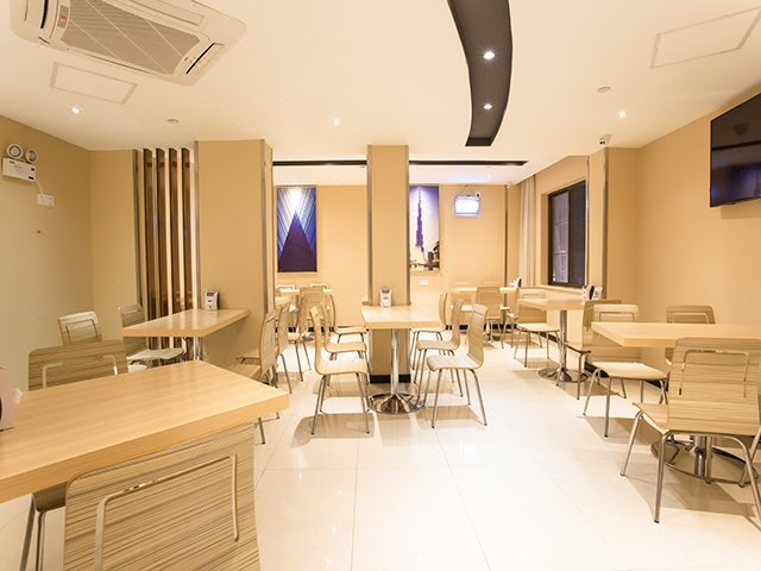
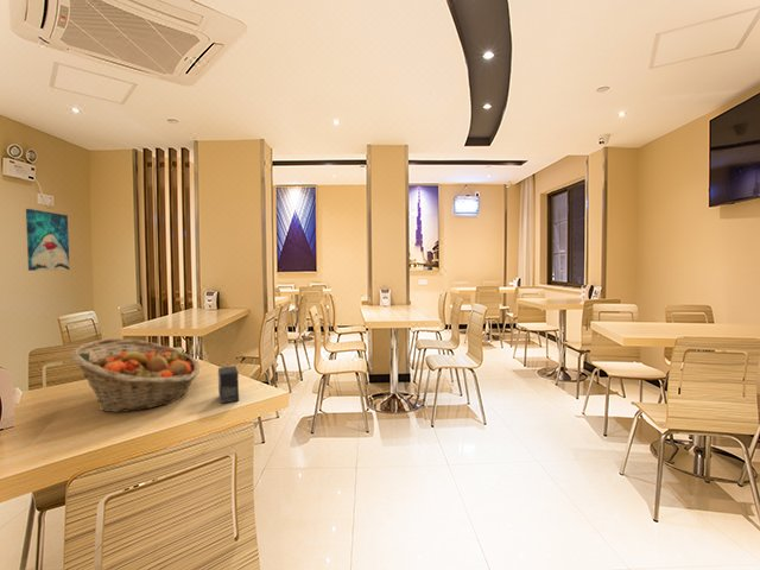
+ wall art (49, 241)
+ small box (228, 384)
+ fruit basket (140, 369)
